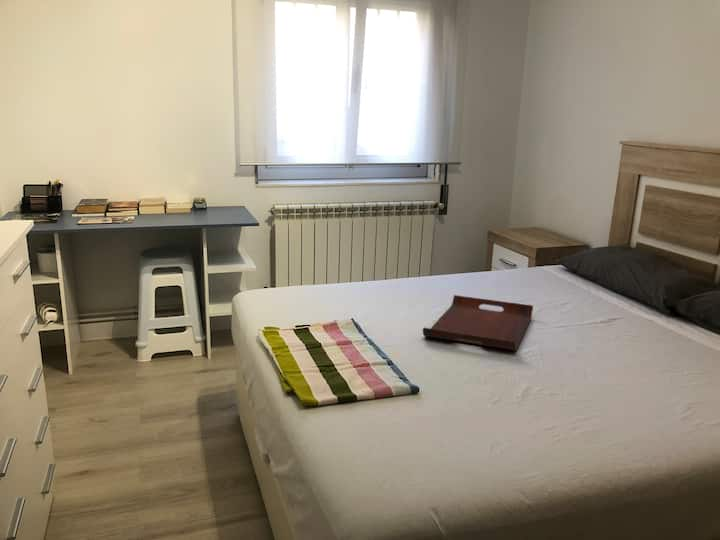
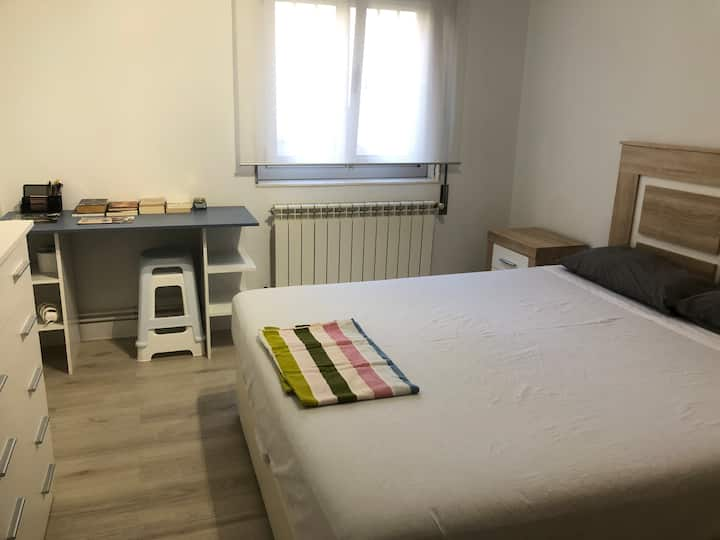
- serving tray (480, 321)
